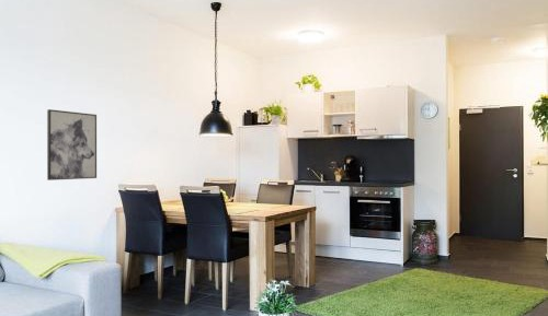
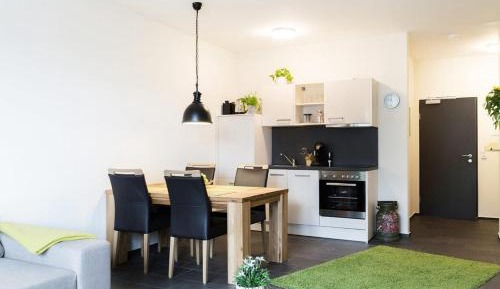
- wall art (72, 145)
